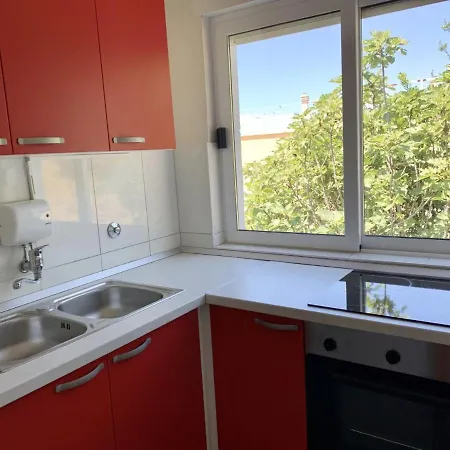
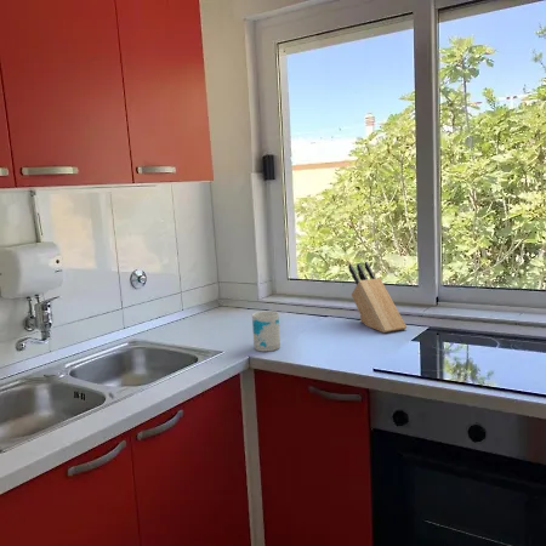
+ knife block (374, 295)
+ mug (263, 329)
